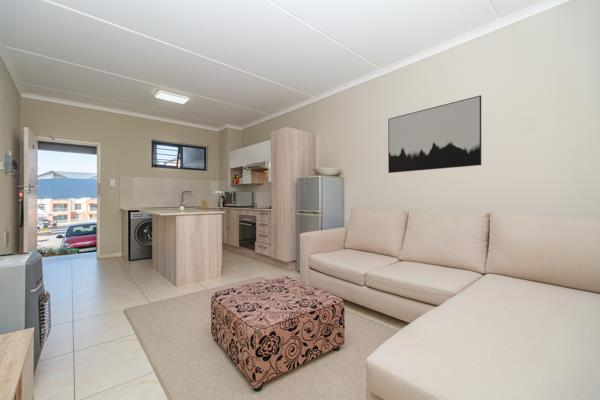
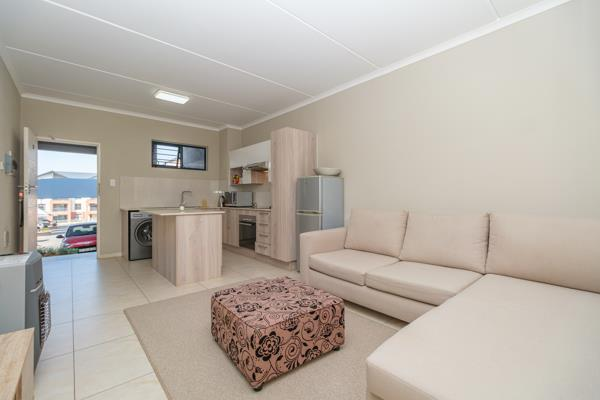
- wall art (429, 139)
